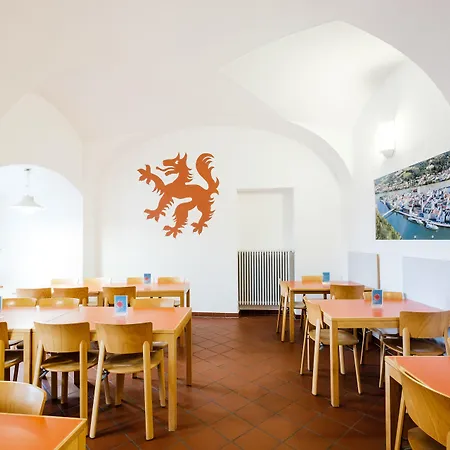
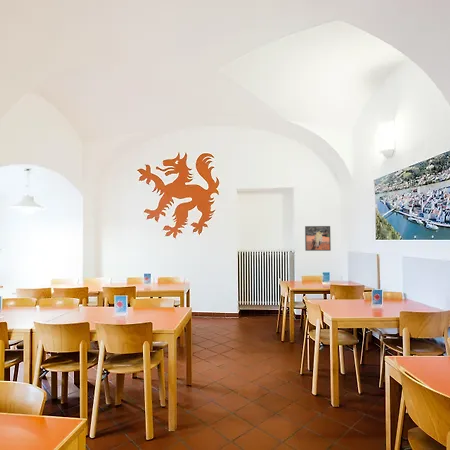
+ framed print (317, 238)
